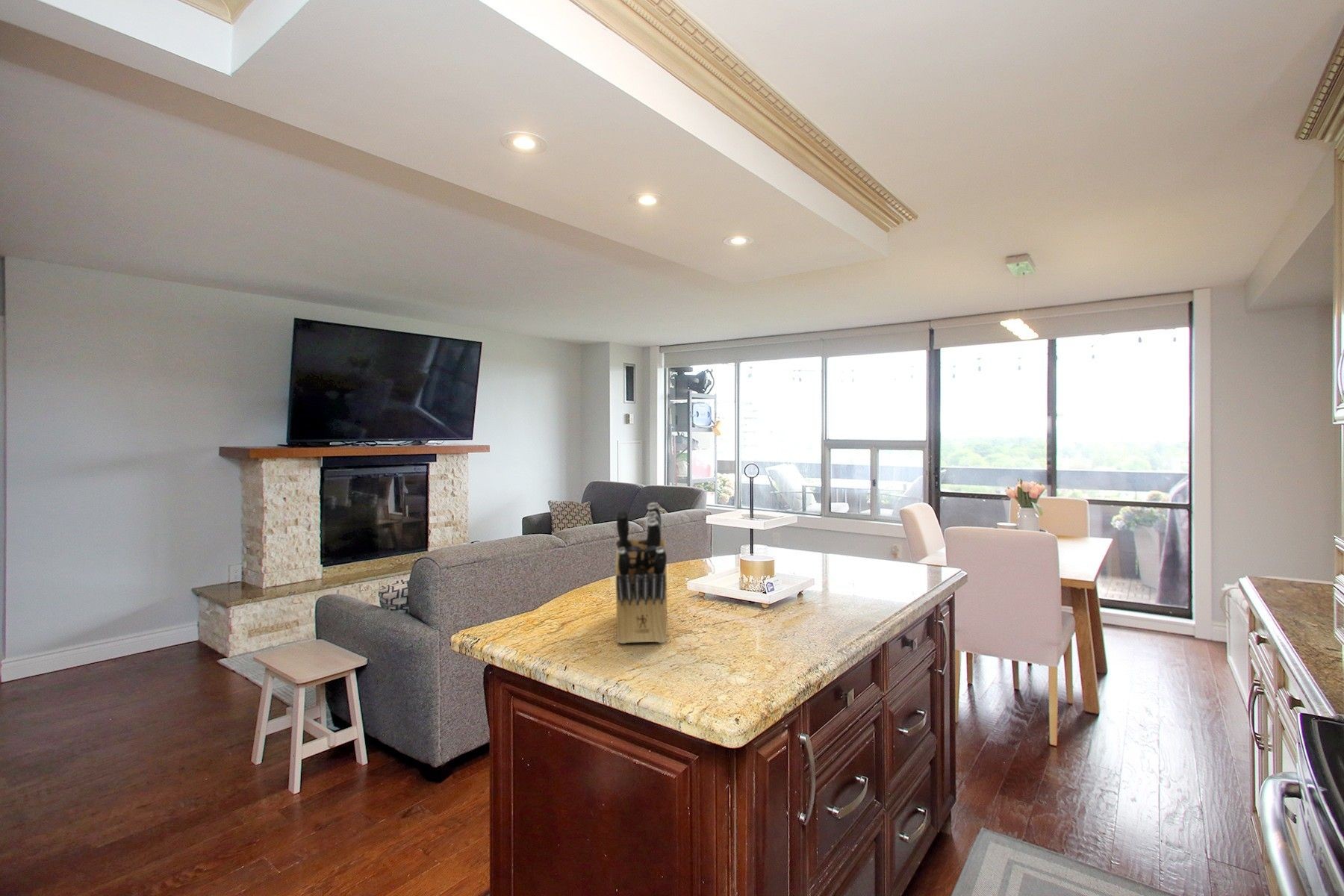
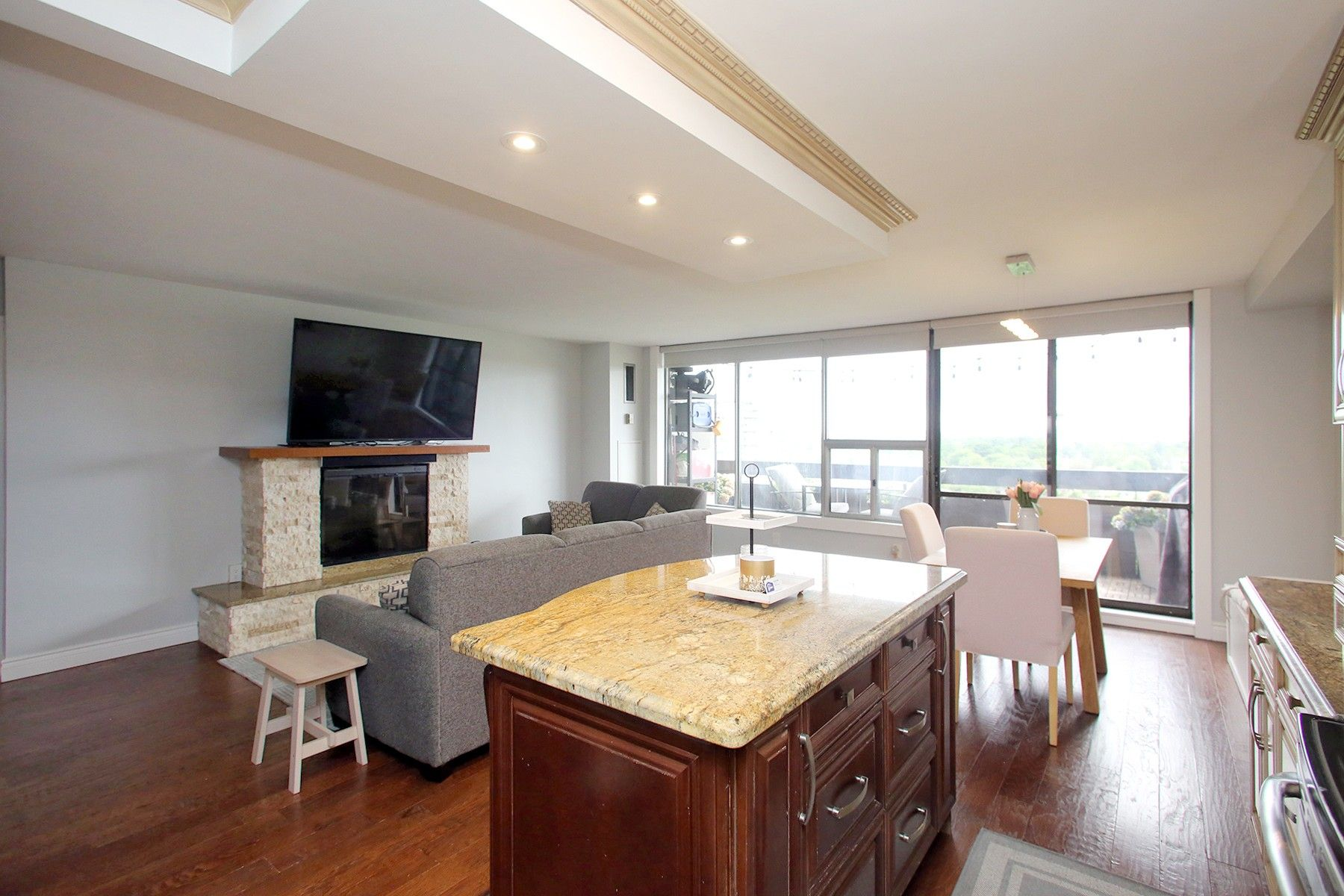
- knife block (641, 566)
